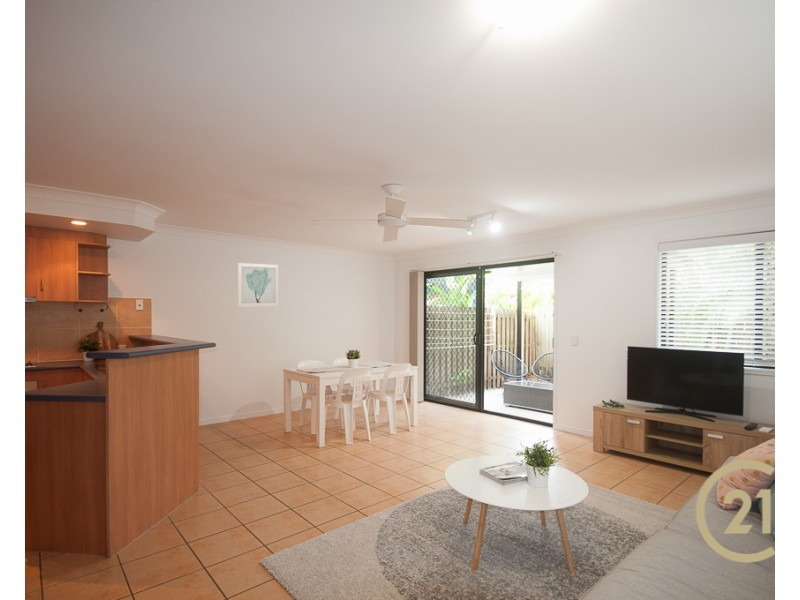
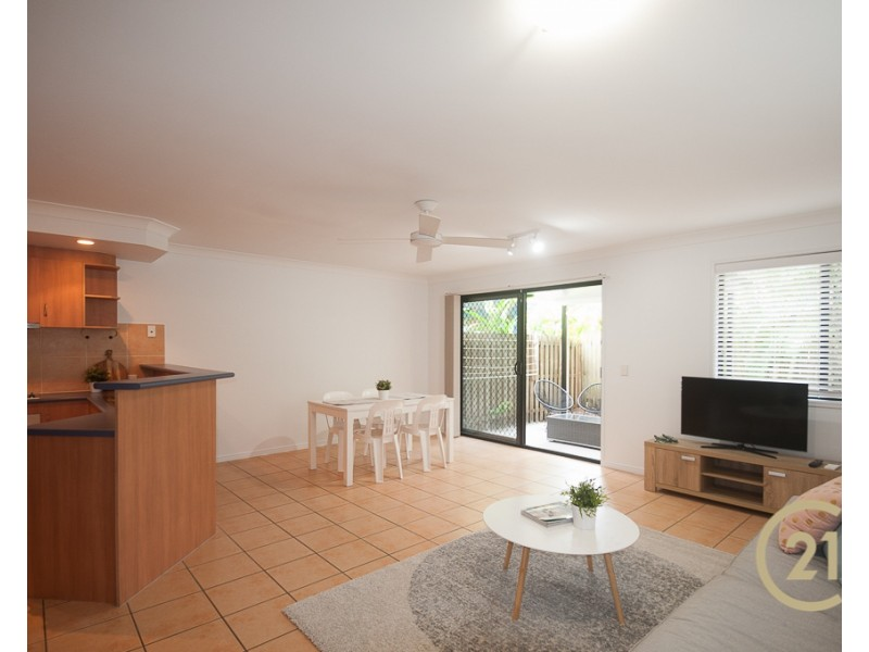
- wall art (258, 285)
